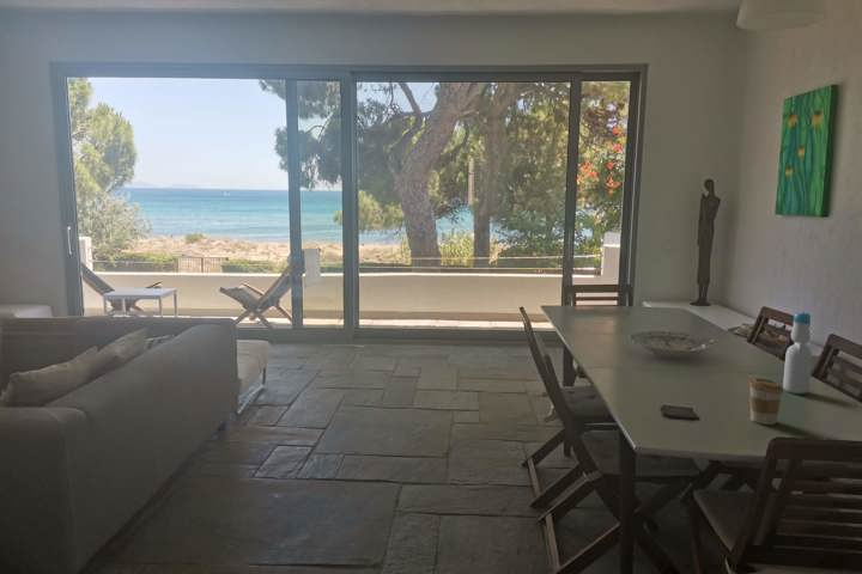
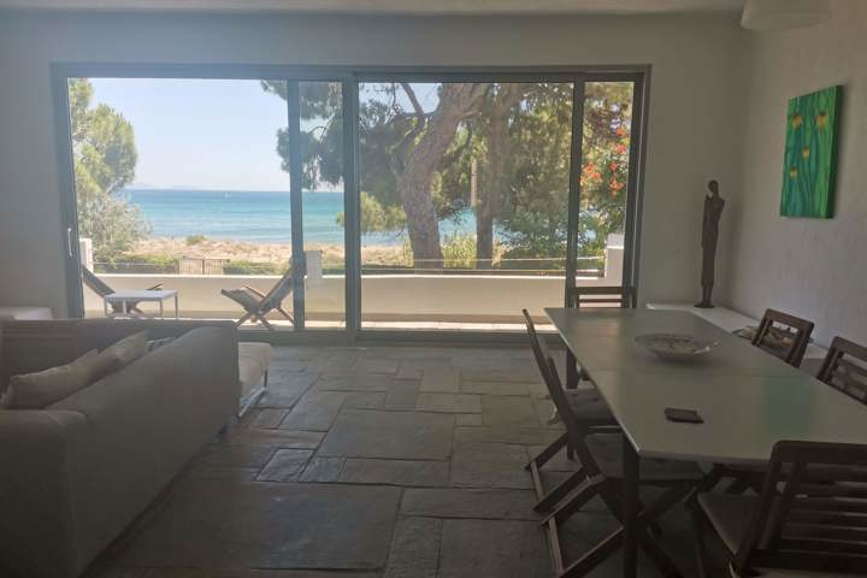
- coffee cup (764, 401)
- bottle (799, 352)
